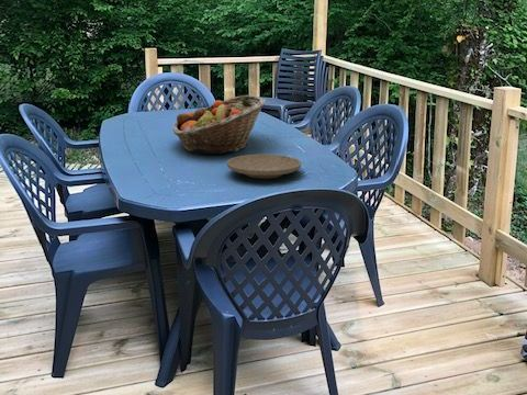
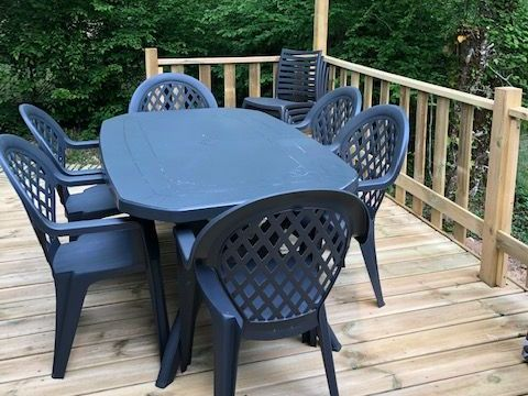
- fruit basket (218, 122)
- plate (264, 168)
